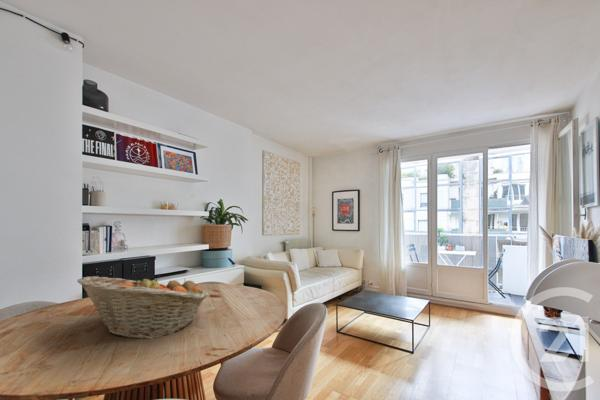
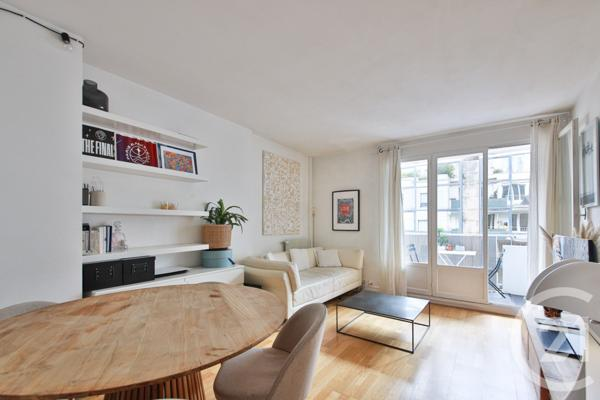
- fruit basket (146, 297)
